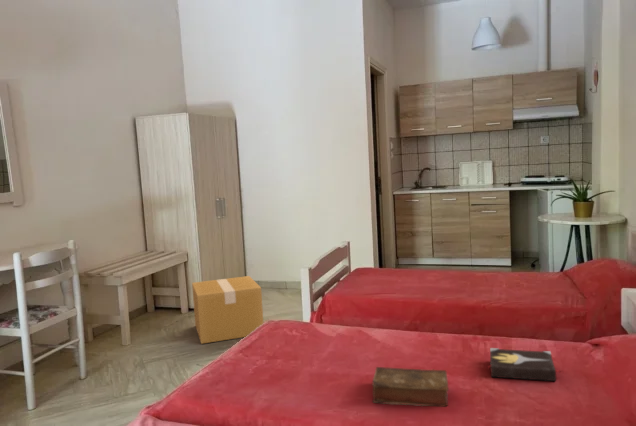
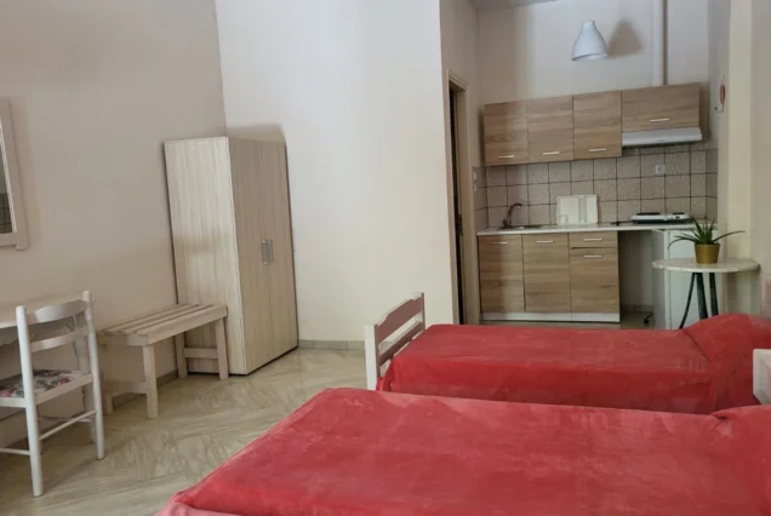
- book (410, 385)
- hardback book (521, 363)
- cardboard box (226, 307)
